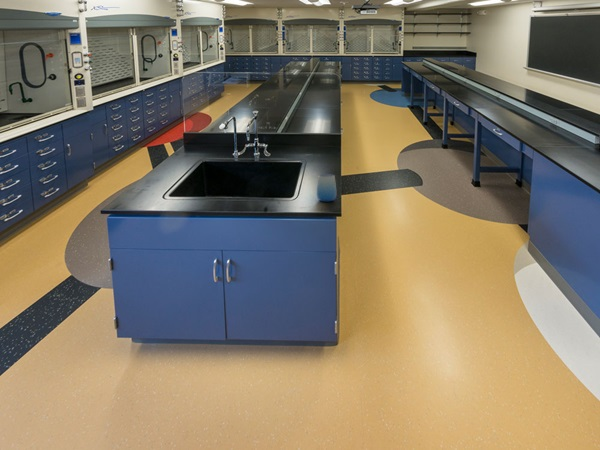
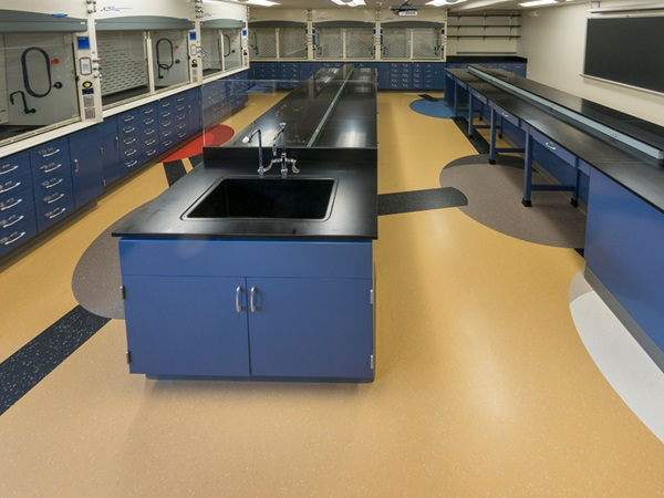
- cup (326, 187)
